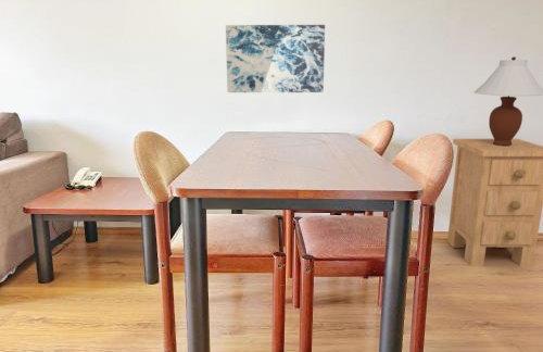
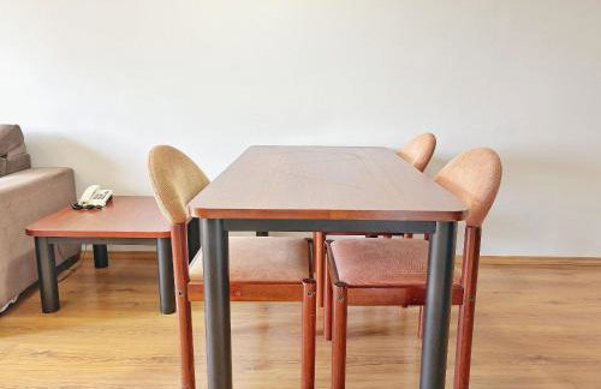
- table lamp (507, 101)
- nightstand (495, 201)
- wall art (275, 59)
